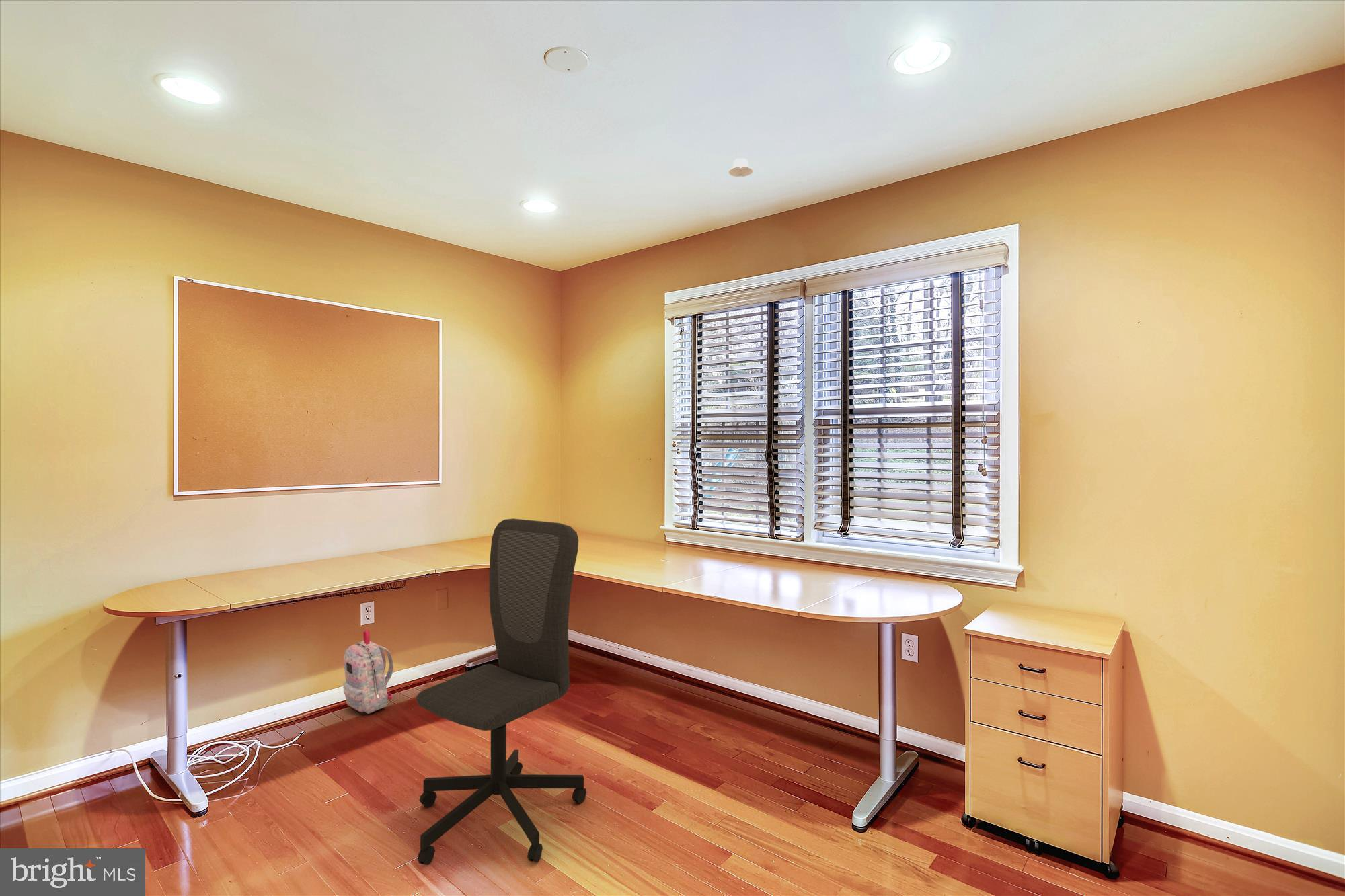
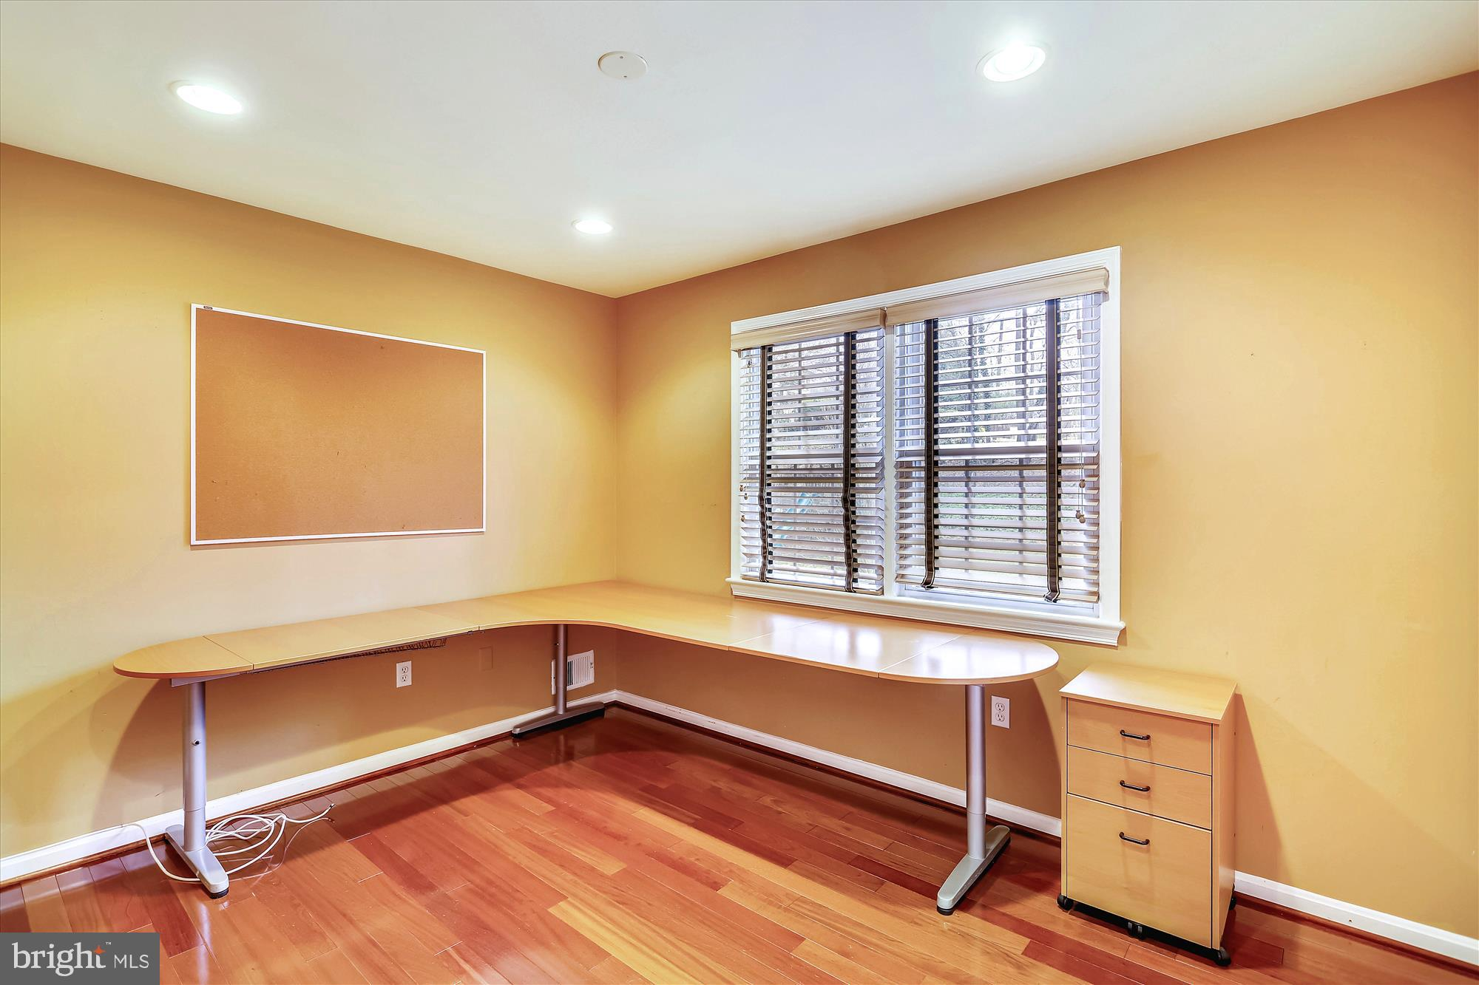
- backpack (369, 668)
- recessed light (740, 167)
- office chair (492, 674)
